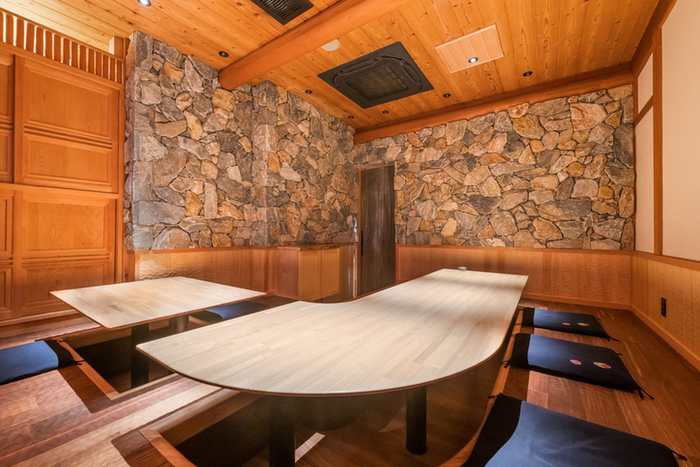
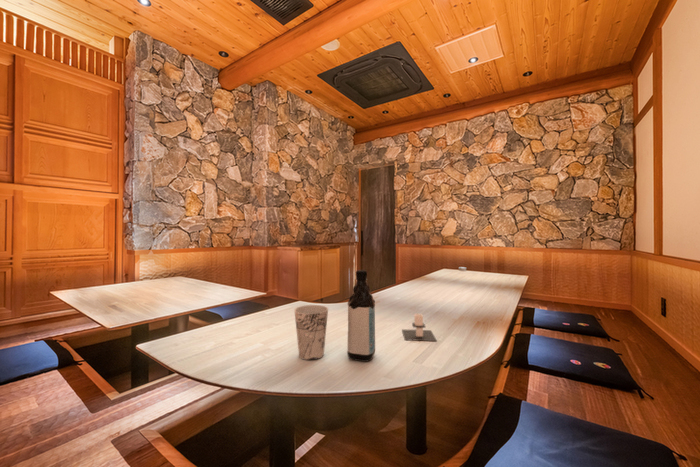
+ architectural model (418, 325)
+ cup (311, 332)
+ water bottle (361, 313)
